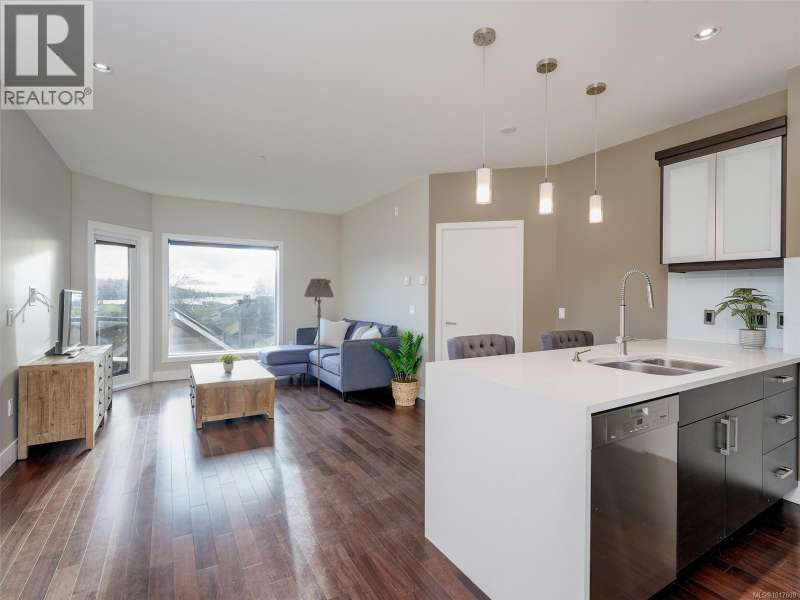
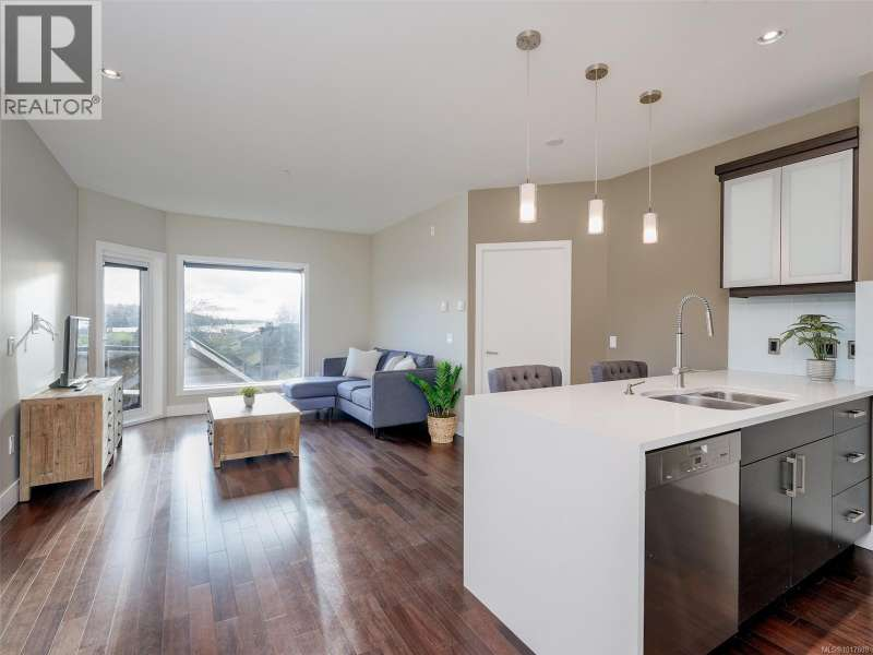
- floor lamp (318, 343)
